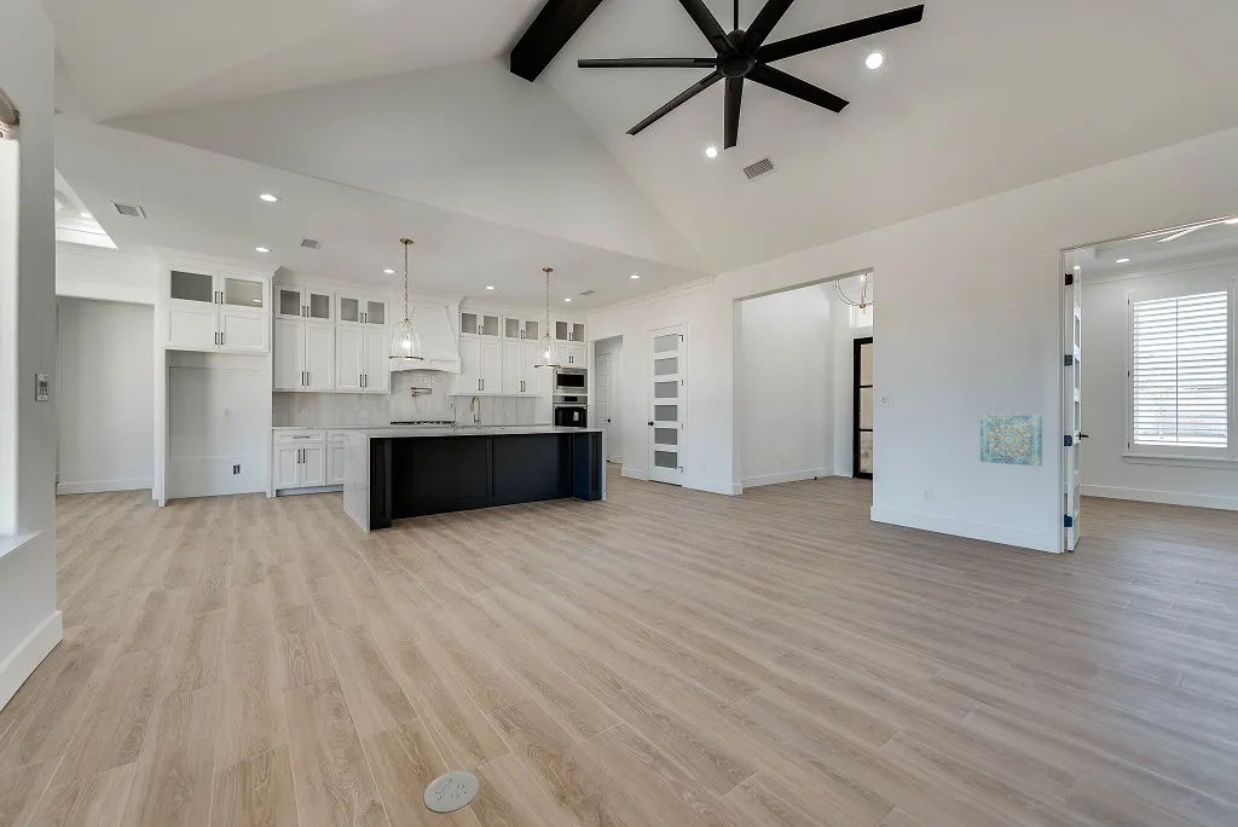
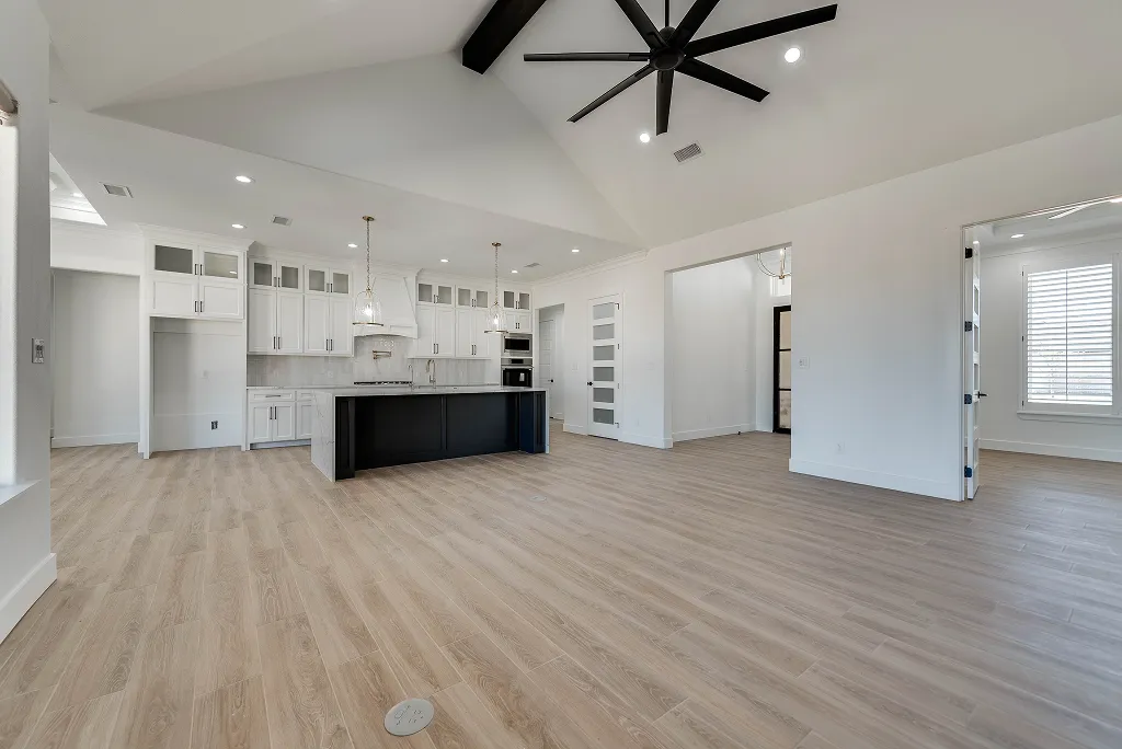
- wall art (1010, 439)
